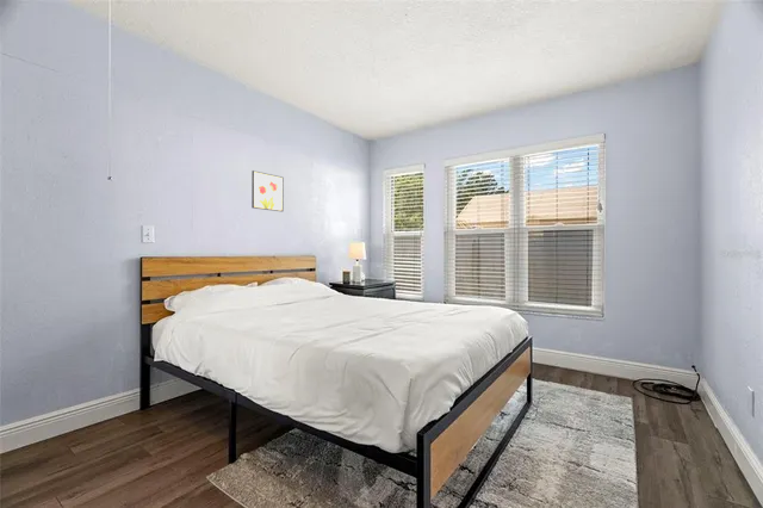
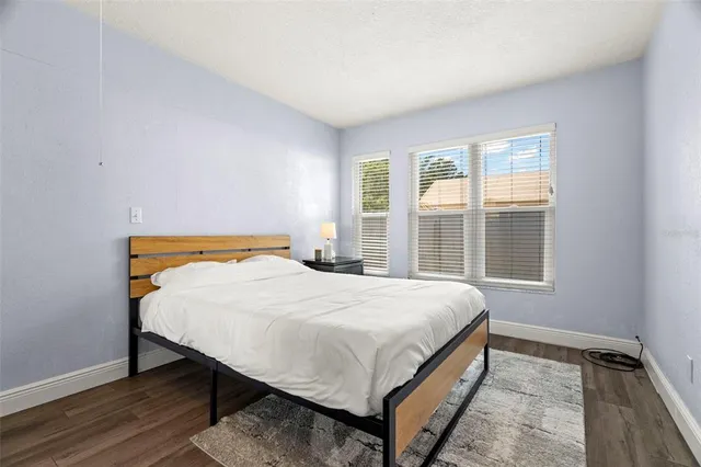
- wall art (267, 192)
